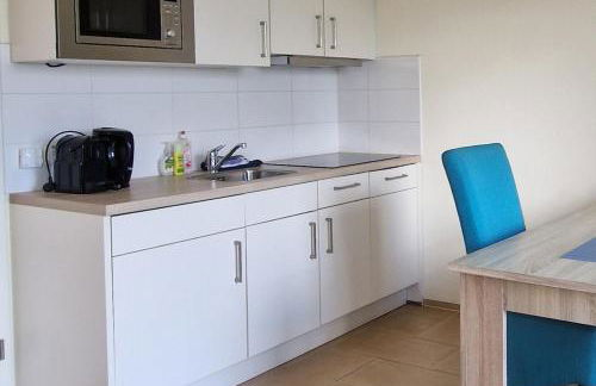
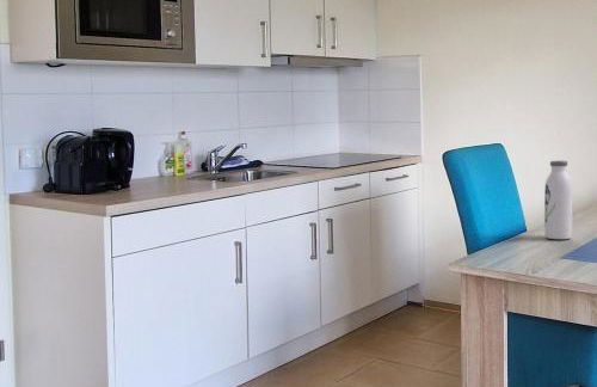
+ water bottle (558, 198)
